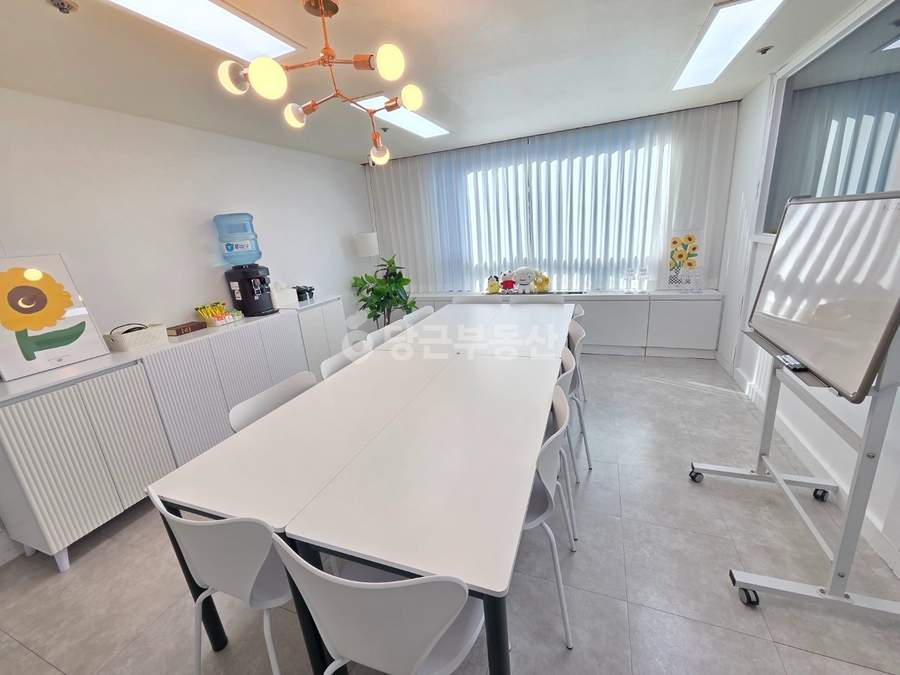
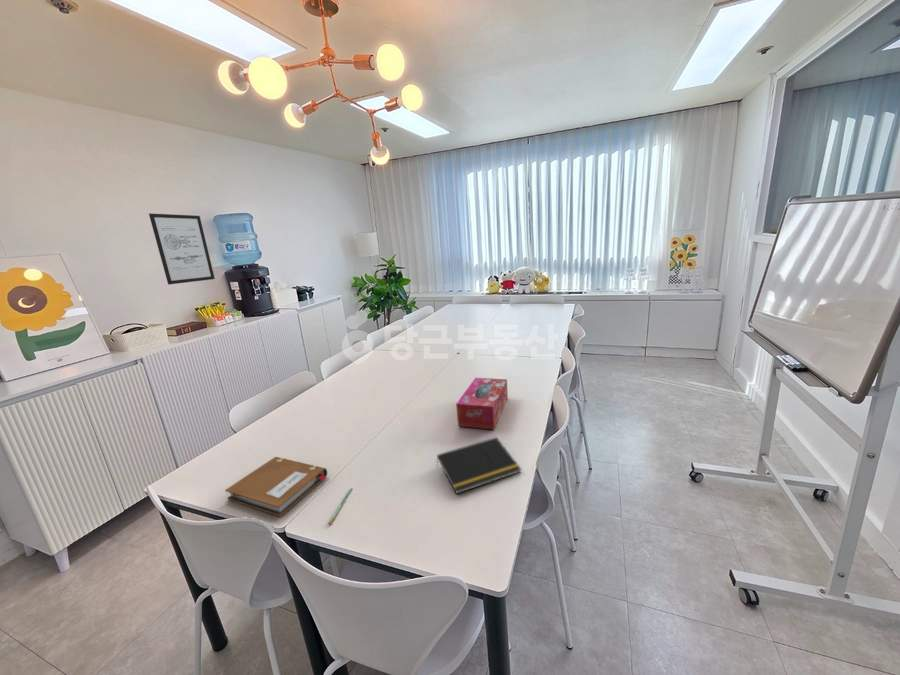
+ notebook (280, 482)
+ tissue box (483, 401)
+ wall art (184, 248)
+ notepad (478, 463)
+ pen (341, 505)
